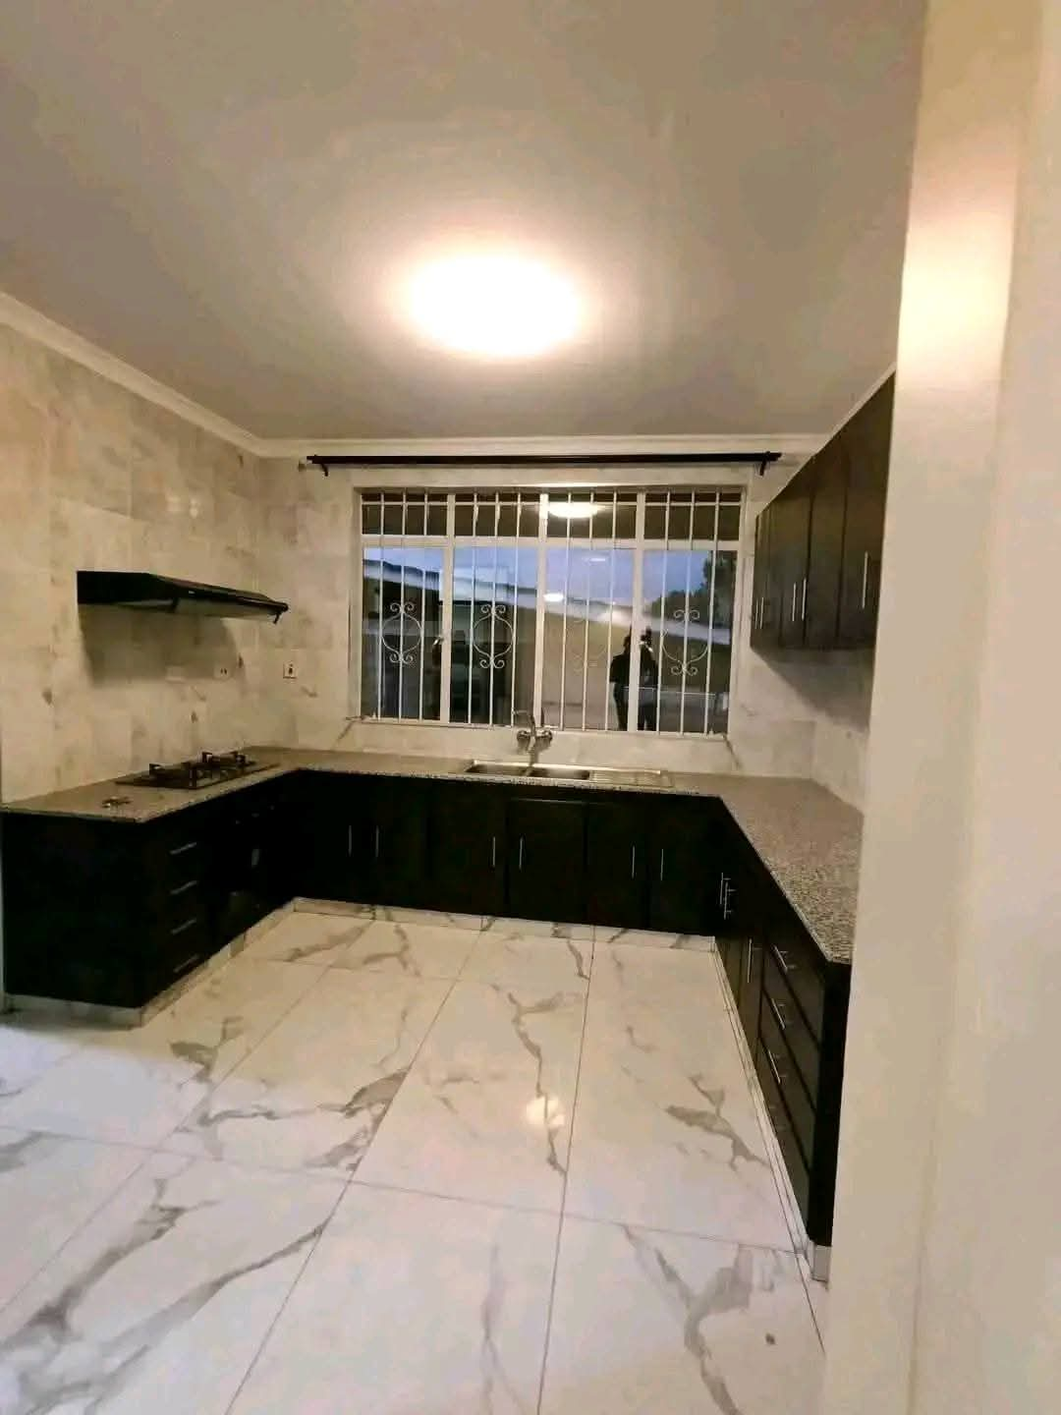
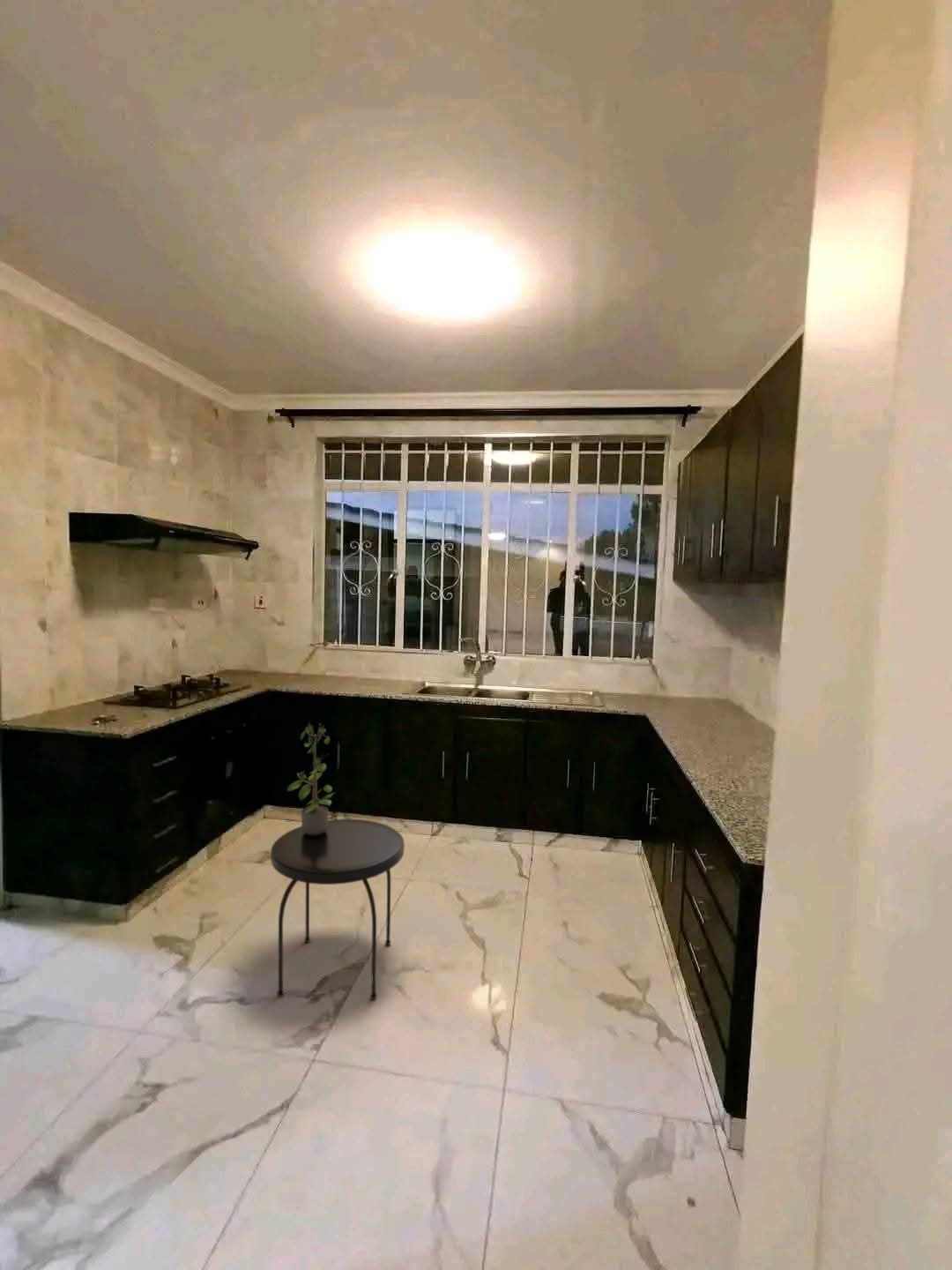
+ potted plant (315, 779)
+ side table (336, 884)
